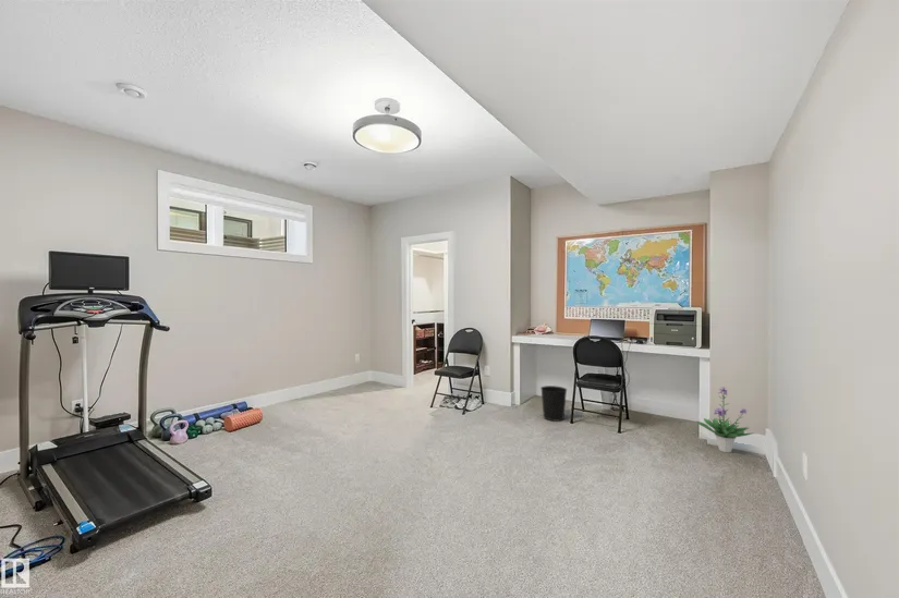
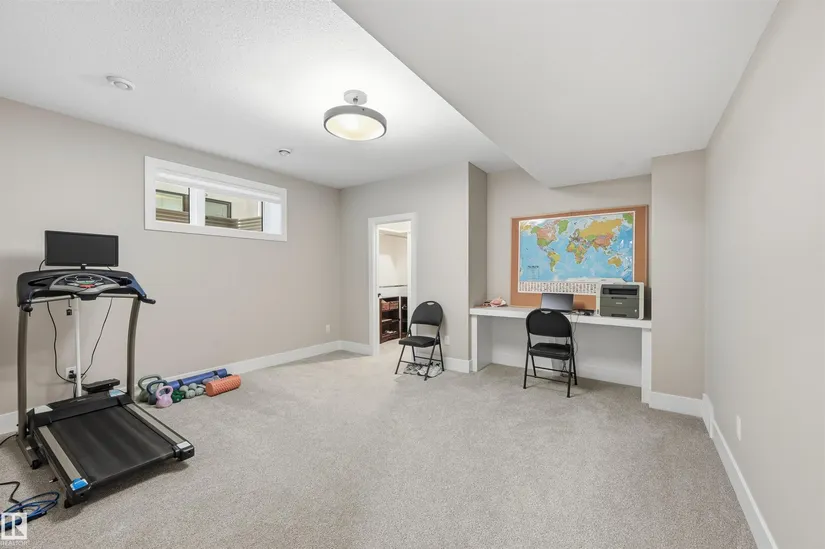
- potted plant (724, 418)
- wastebasket (554, 403)
